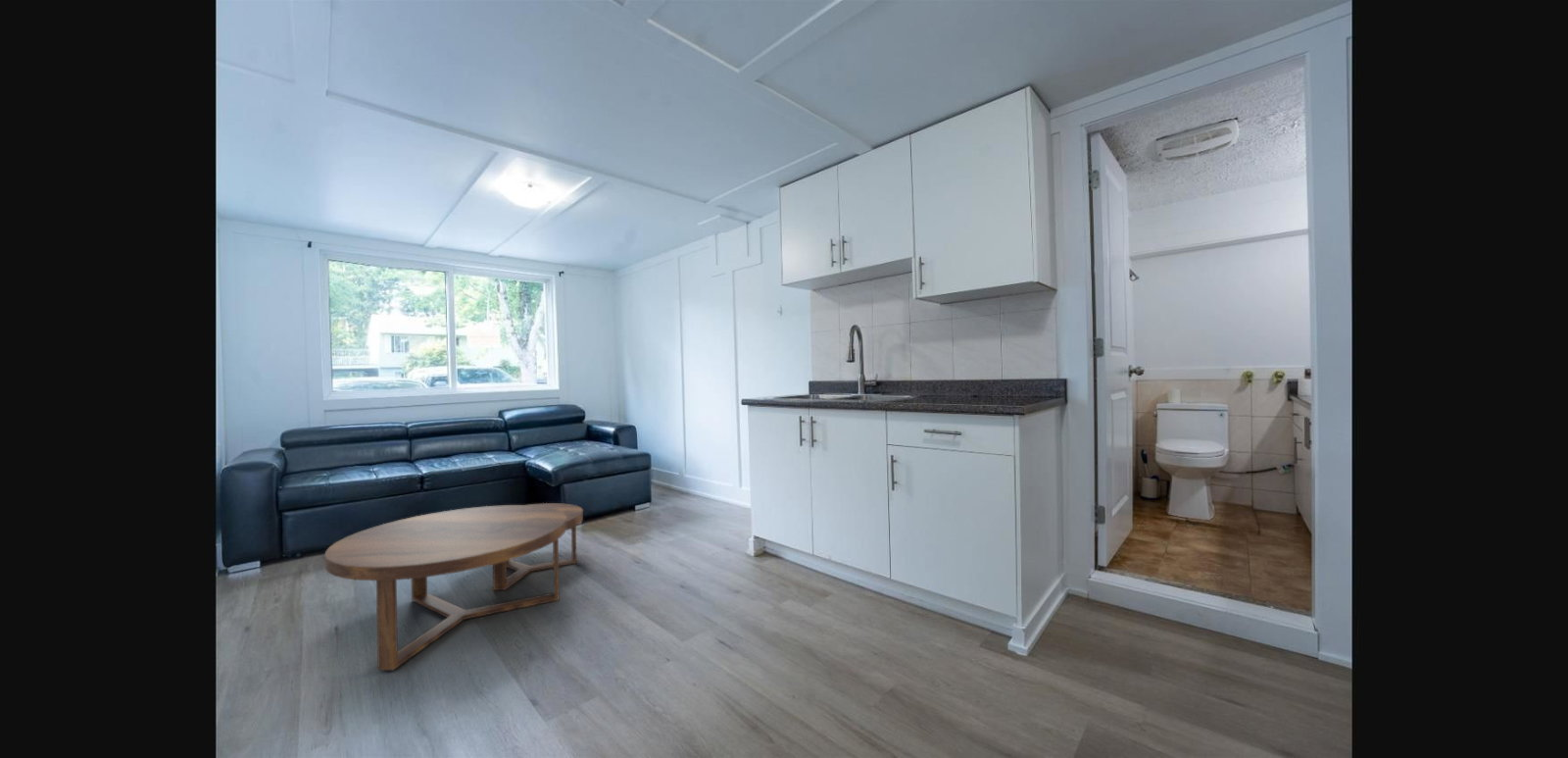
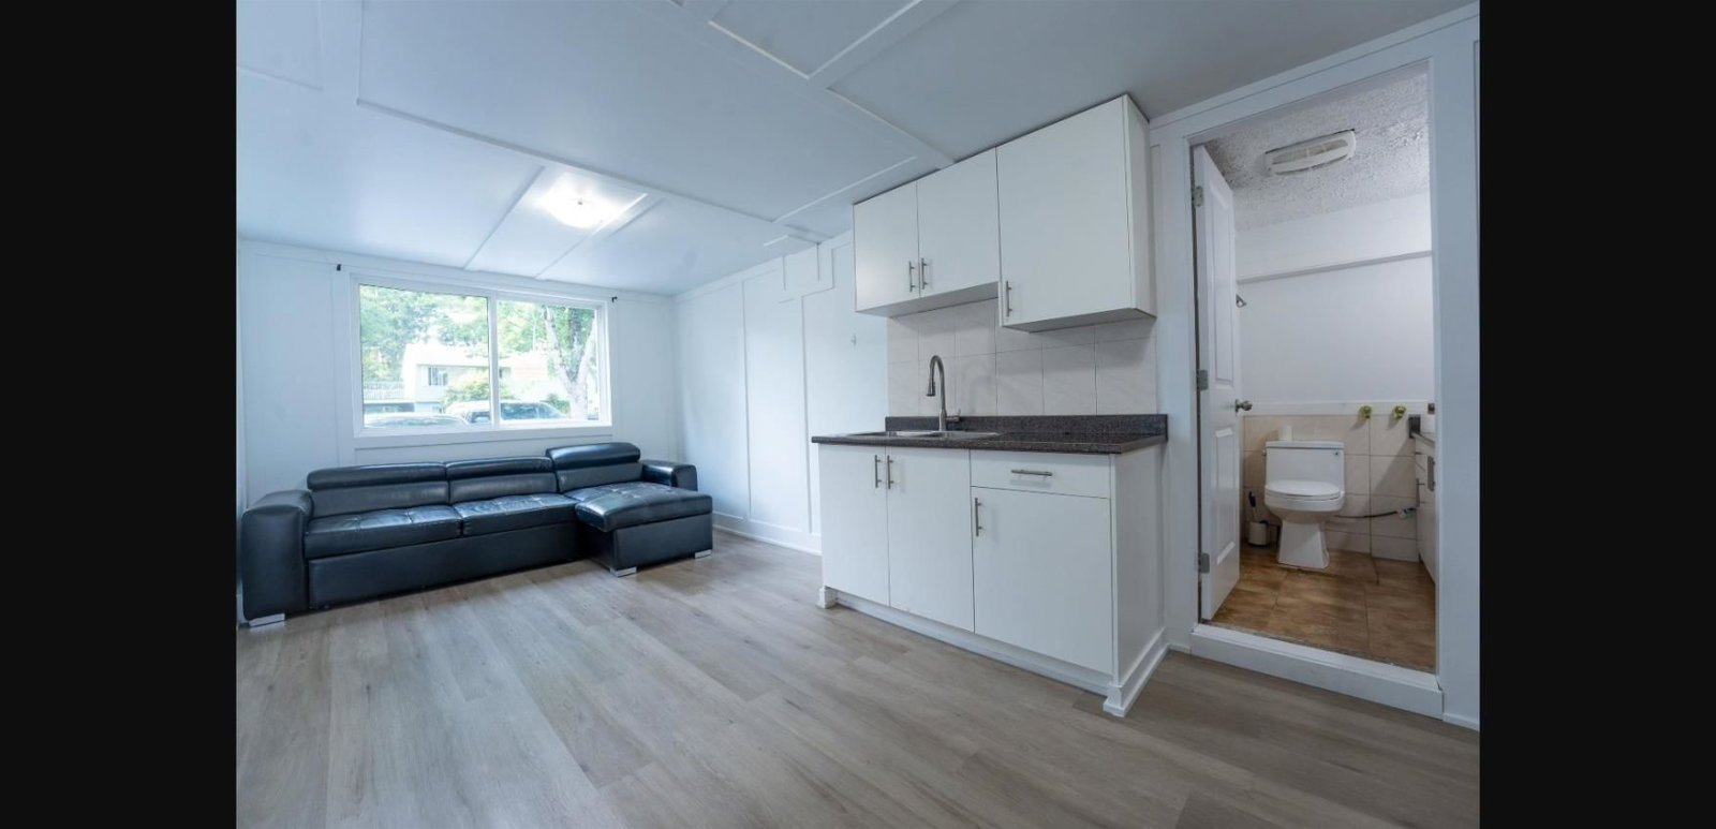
- coffee table (486, 558)
